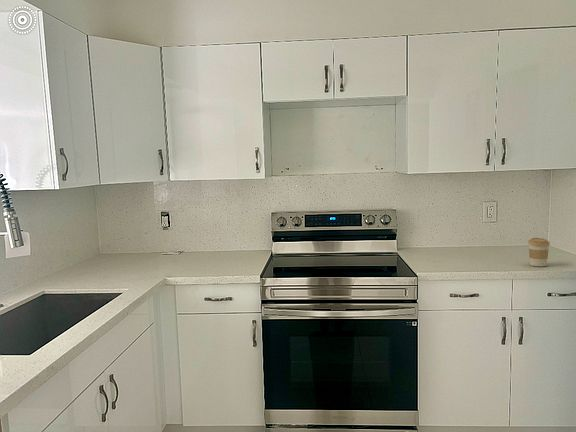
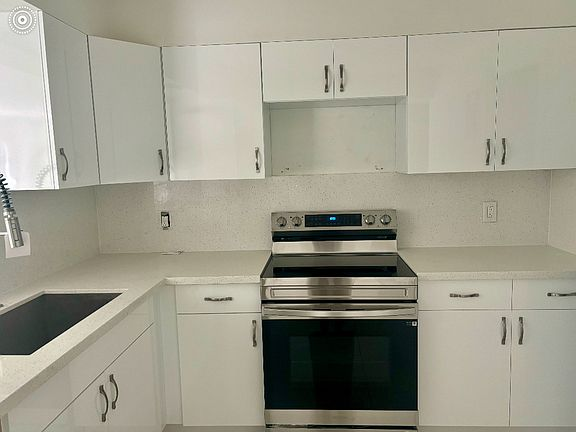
- coffee cup (538, 251)
